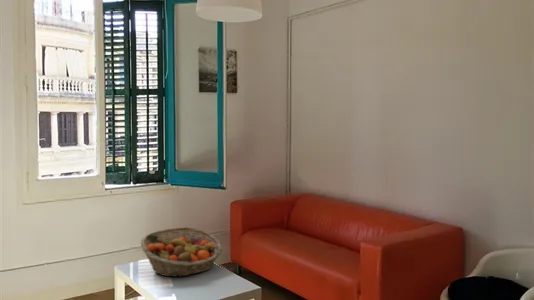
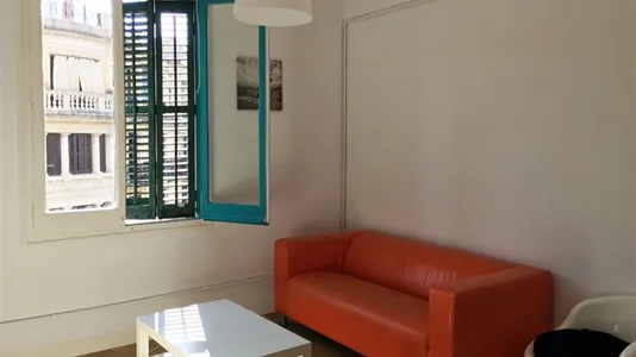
- fruit basket (182, 250)
